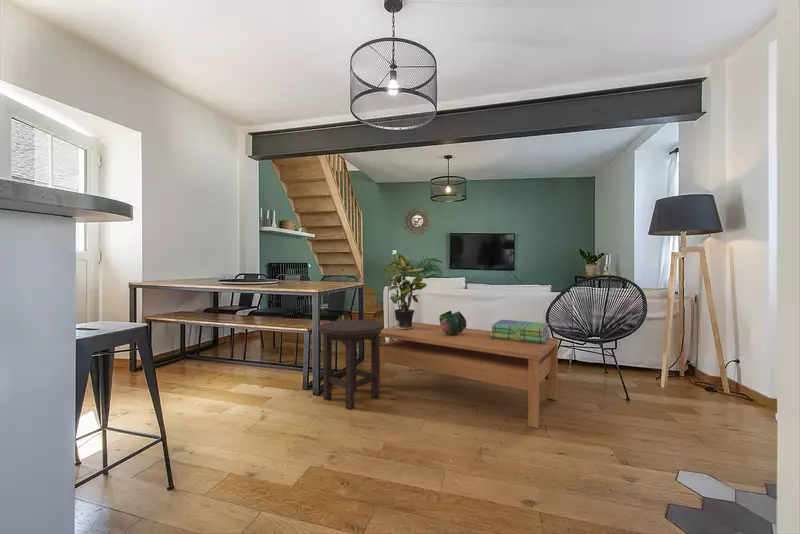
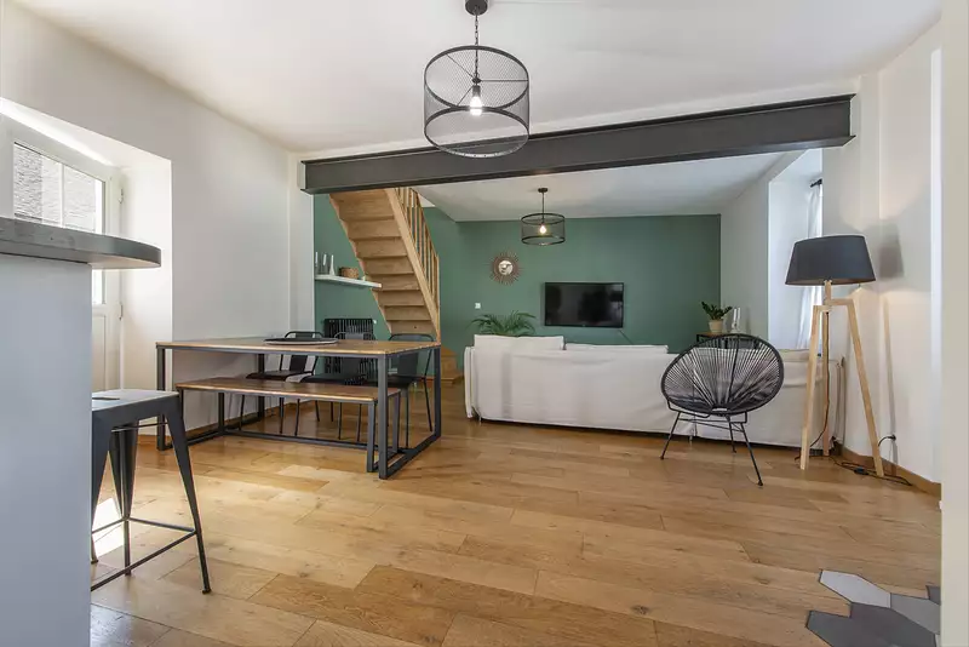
- decorative bowl (452, 322)
- coffee table (460, 363)
- stool (351, 361)
- potted plant (404, 290)
- stack of books (520, 330)
